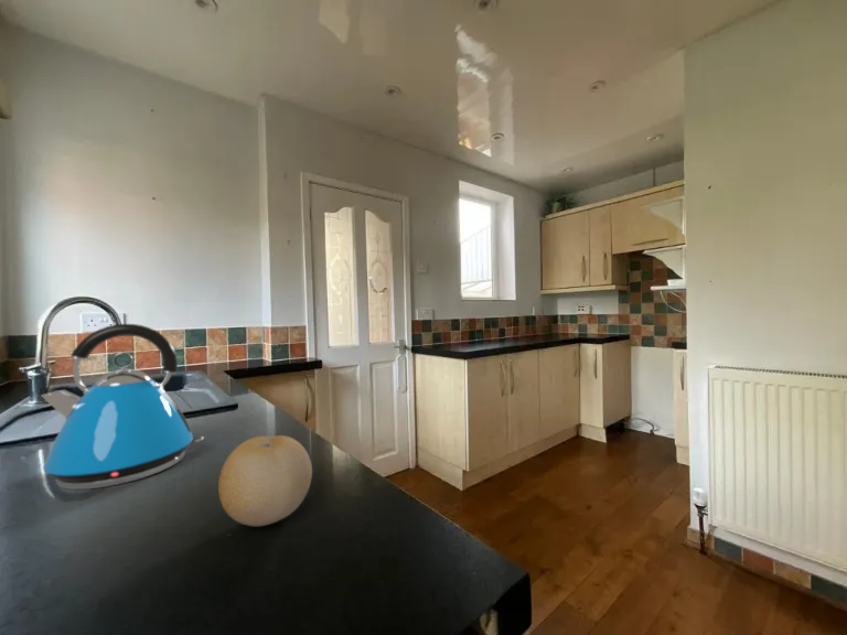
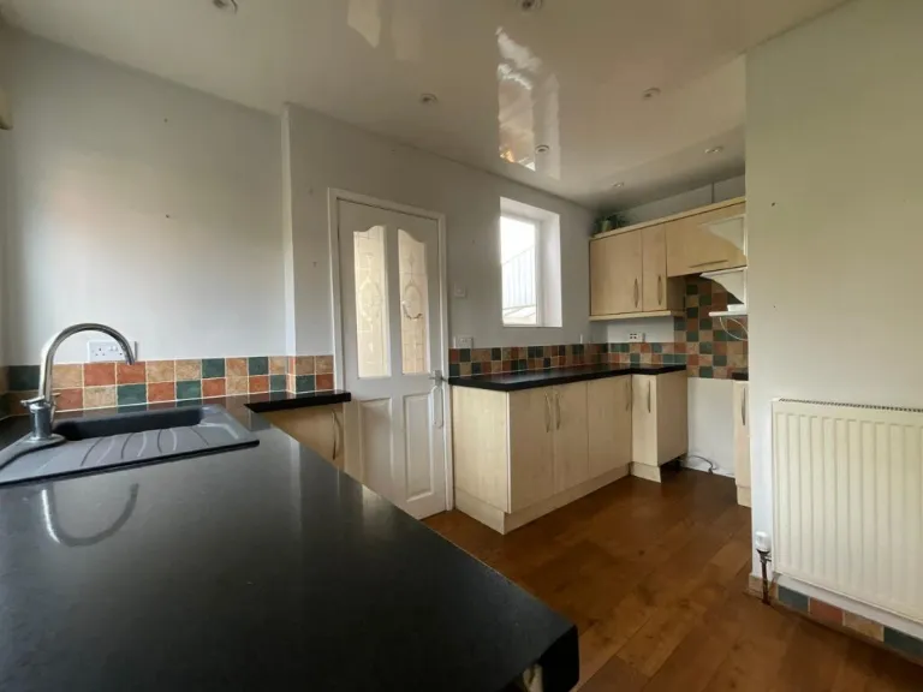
- fruit (267, 478)
- kettle (129, 394)
